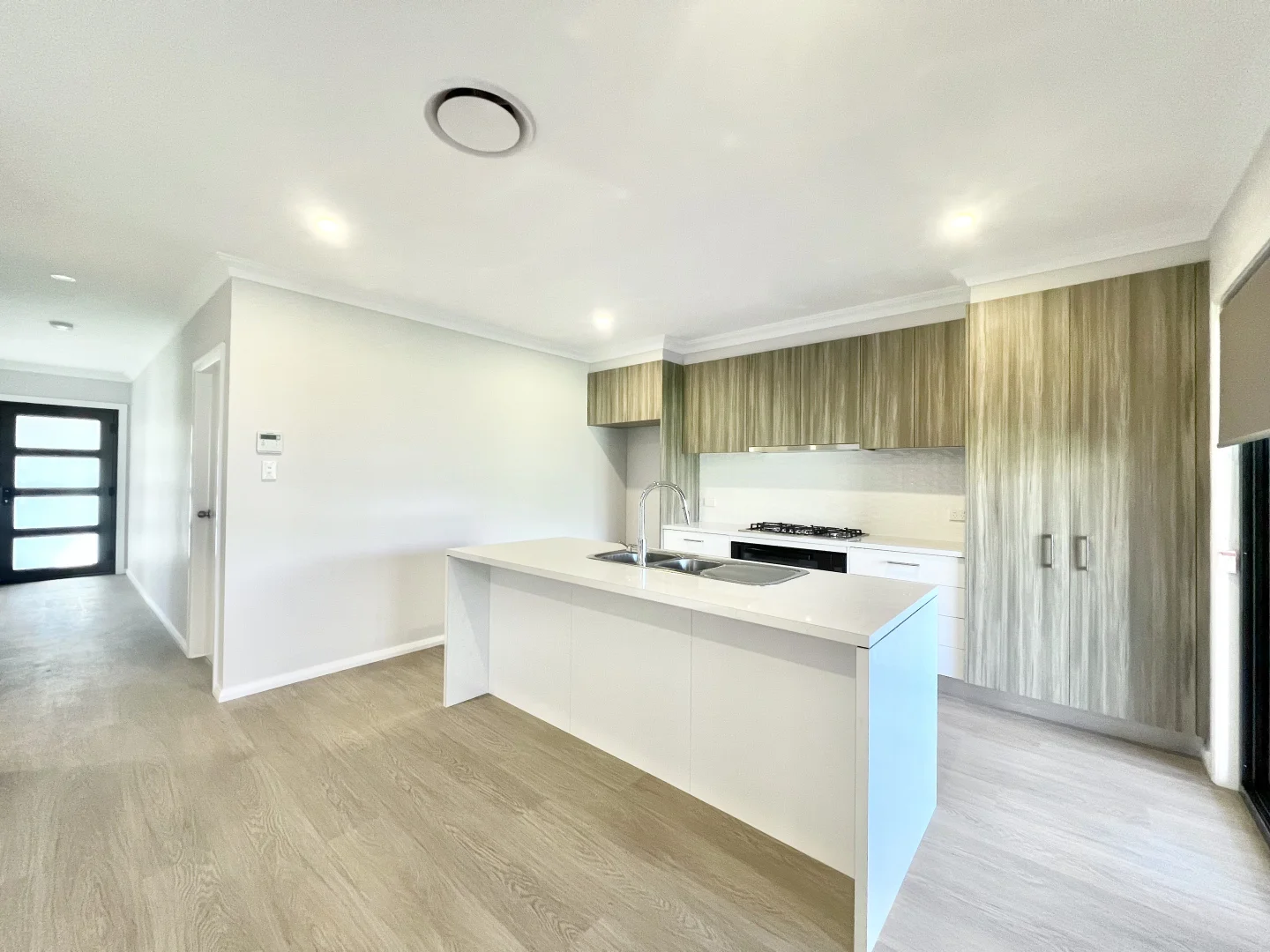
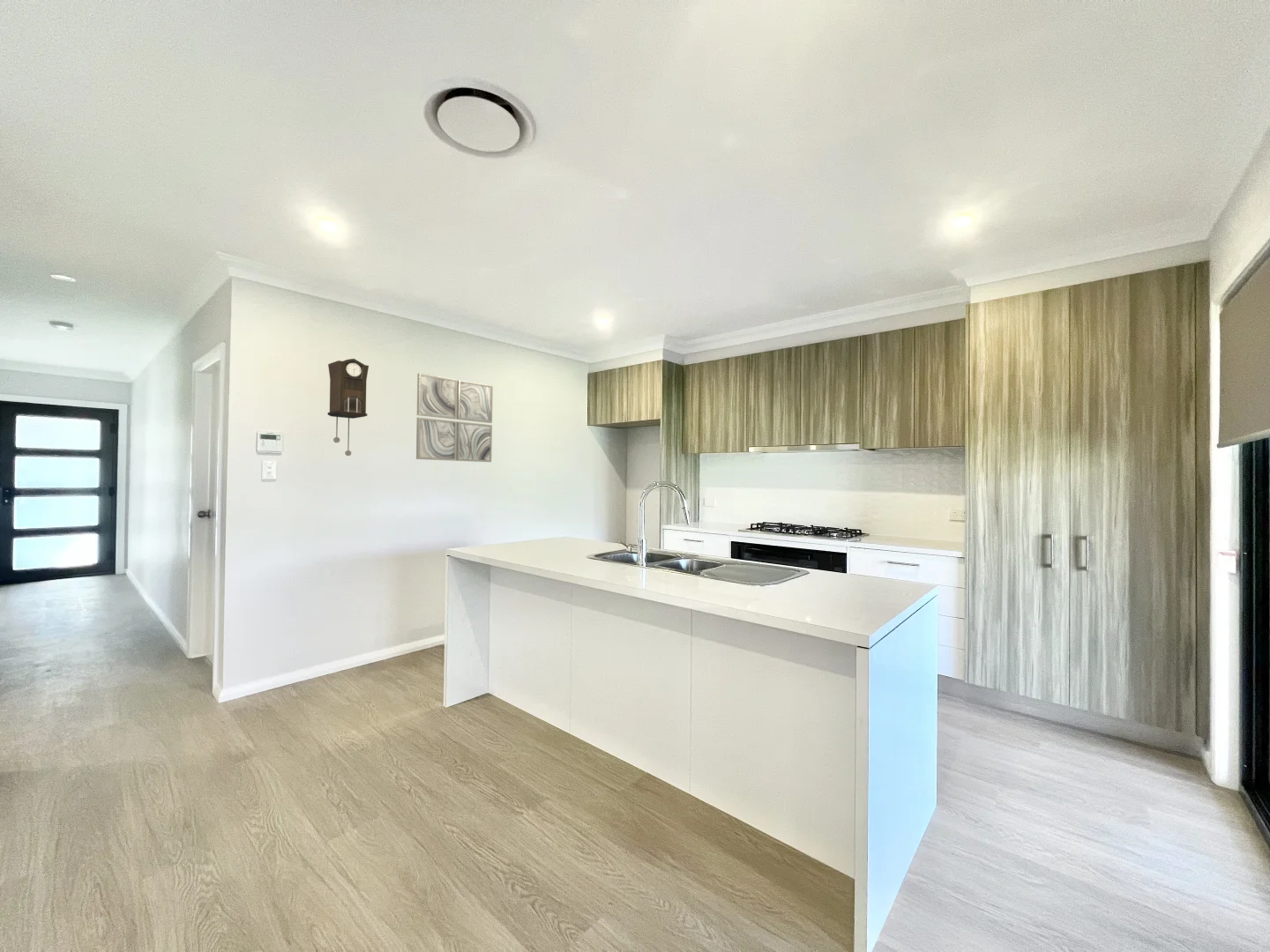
+ pendulum clock (347, 407)
+ wall art (456, 421)
